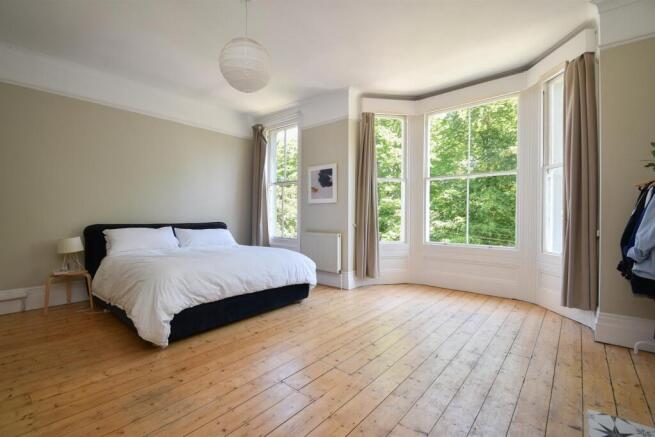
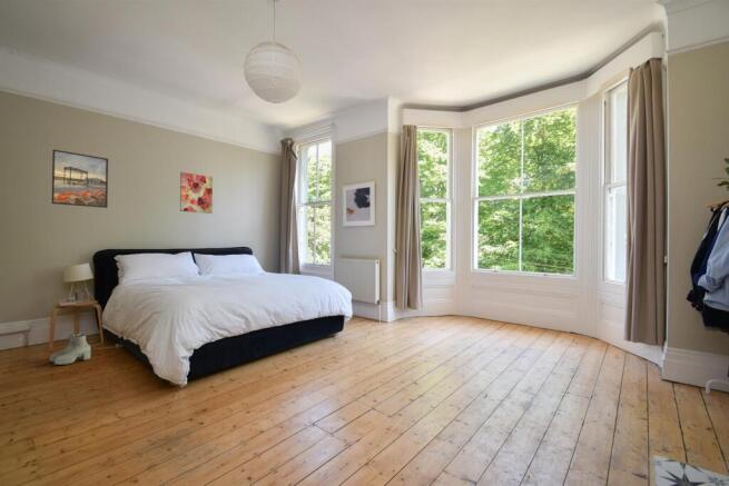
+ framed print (81, 179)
+ wall art (196, 194)
+ boots (70, 347)
